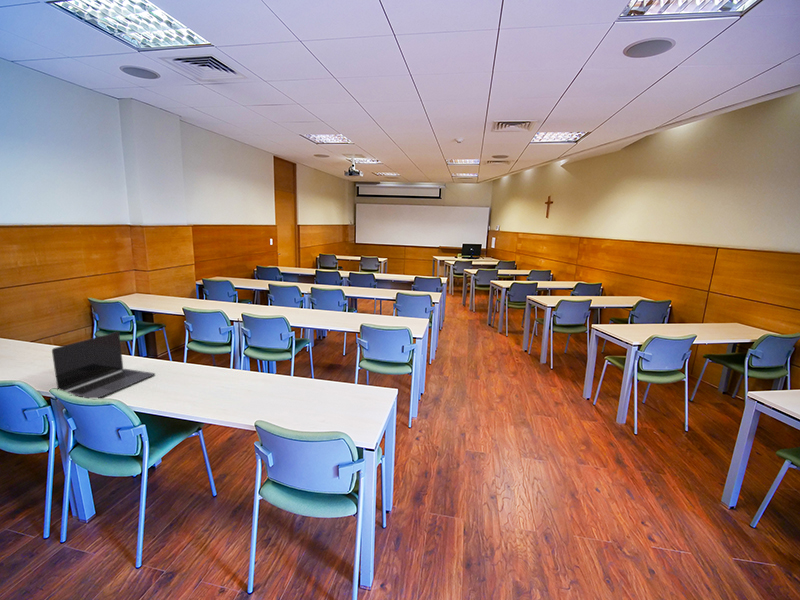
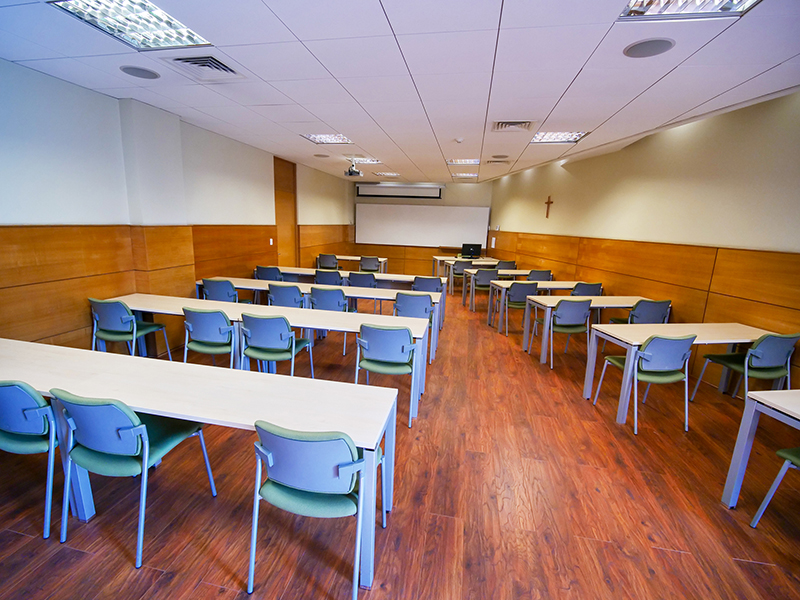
- laptop (107, 363)
